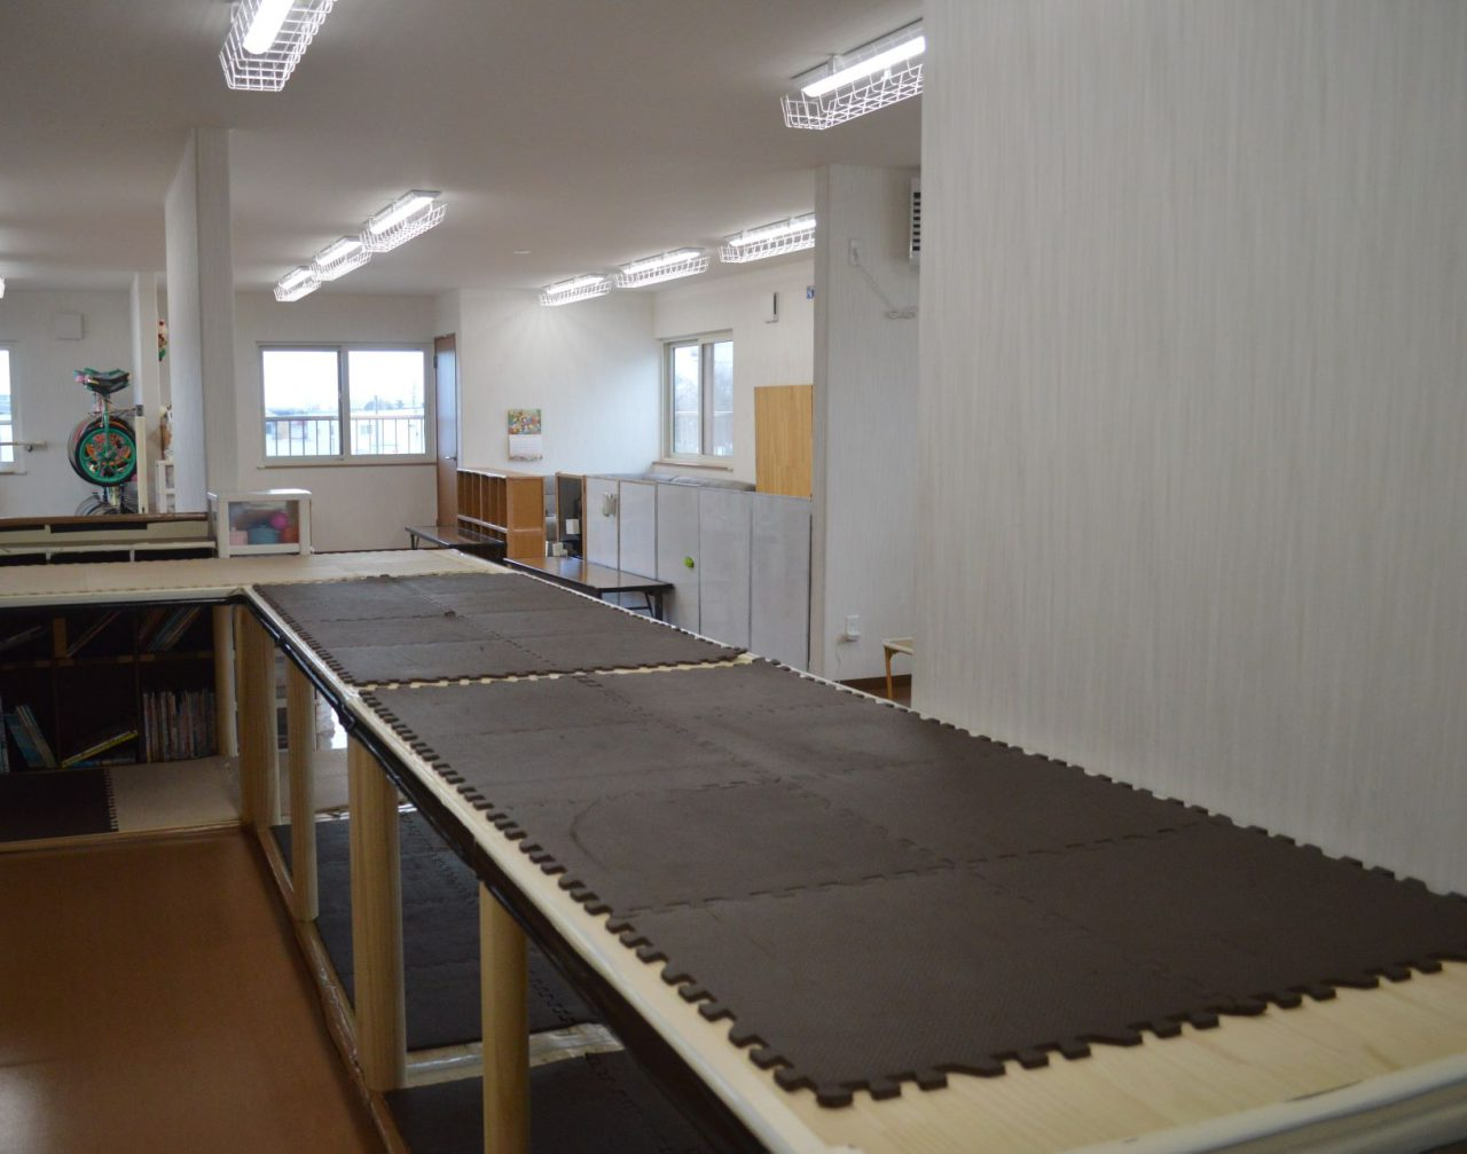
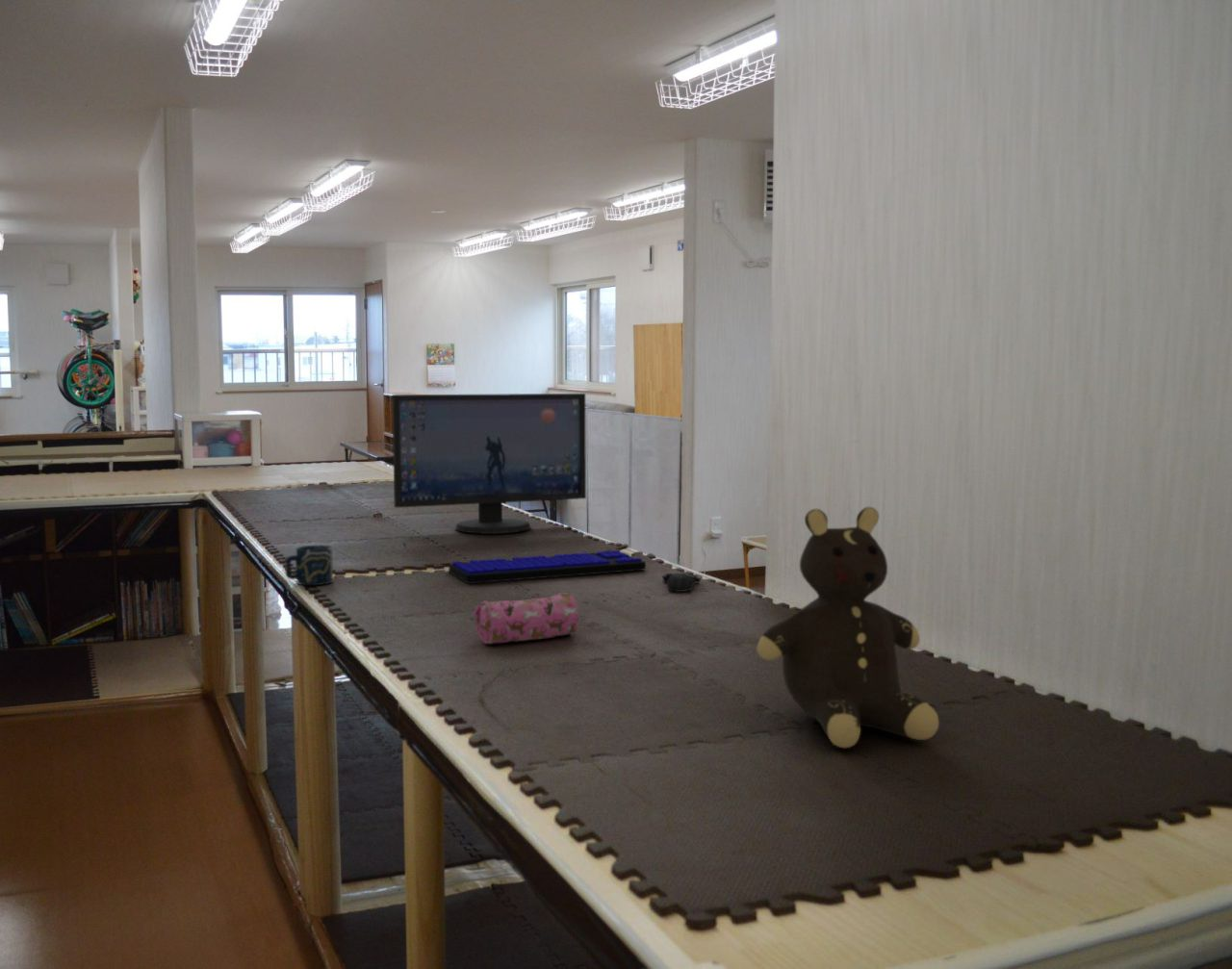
+ keyboard (548, 566)
+ computer mouse (680, 578)
+ computer monitor (492, 461)
+ cup (309, 565)
+ teddy bear (856, 621)
+ pencil case (526, 618)
